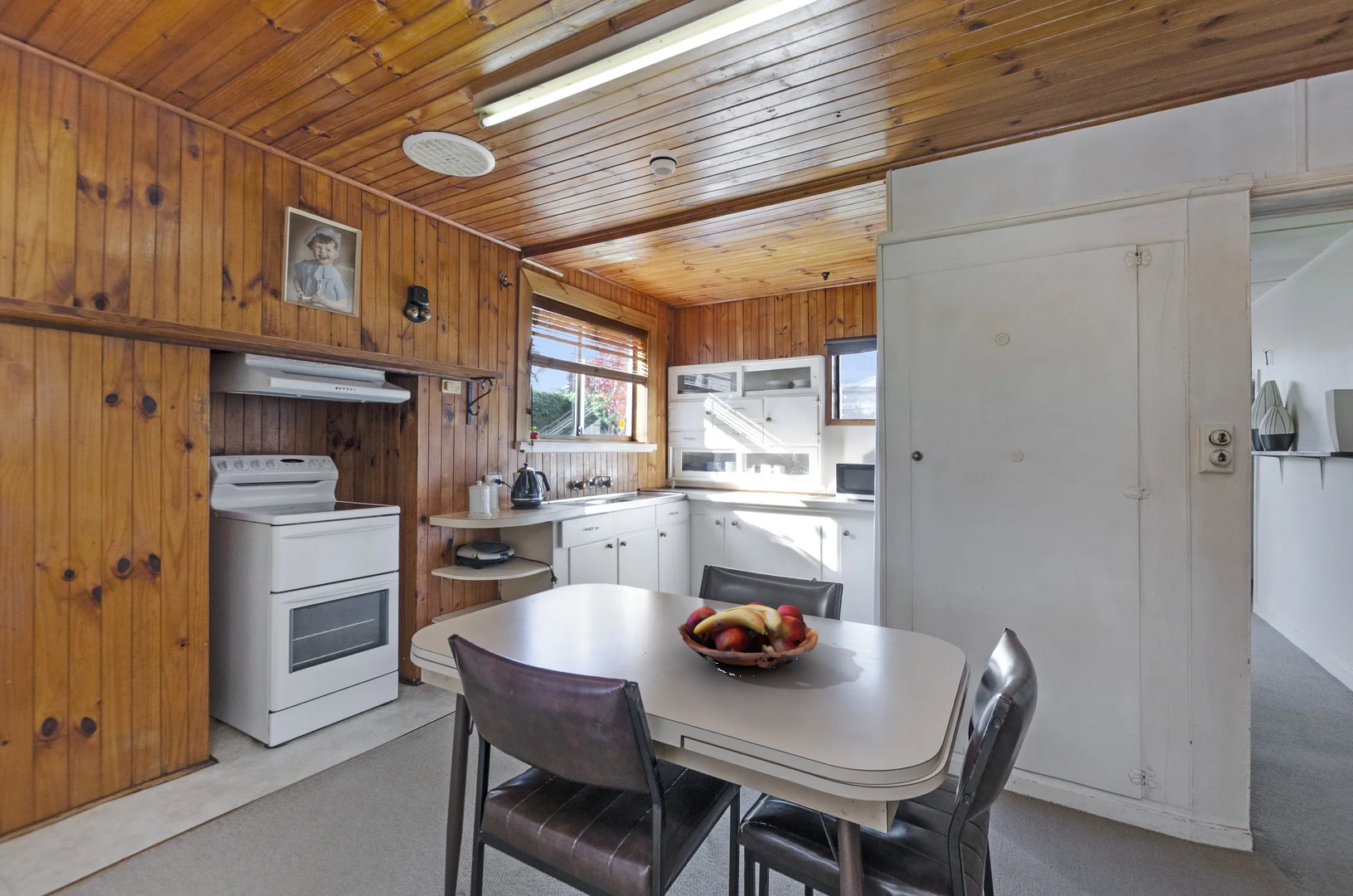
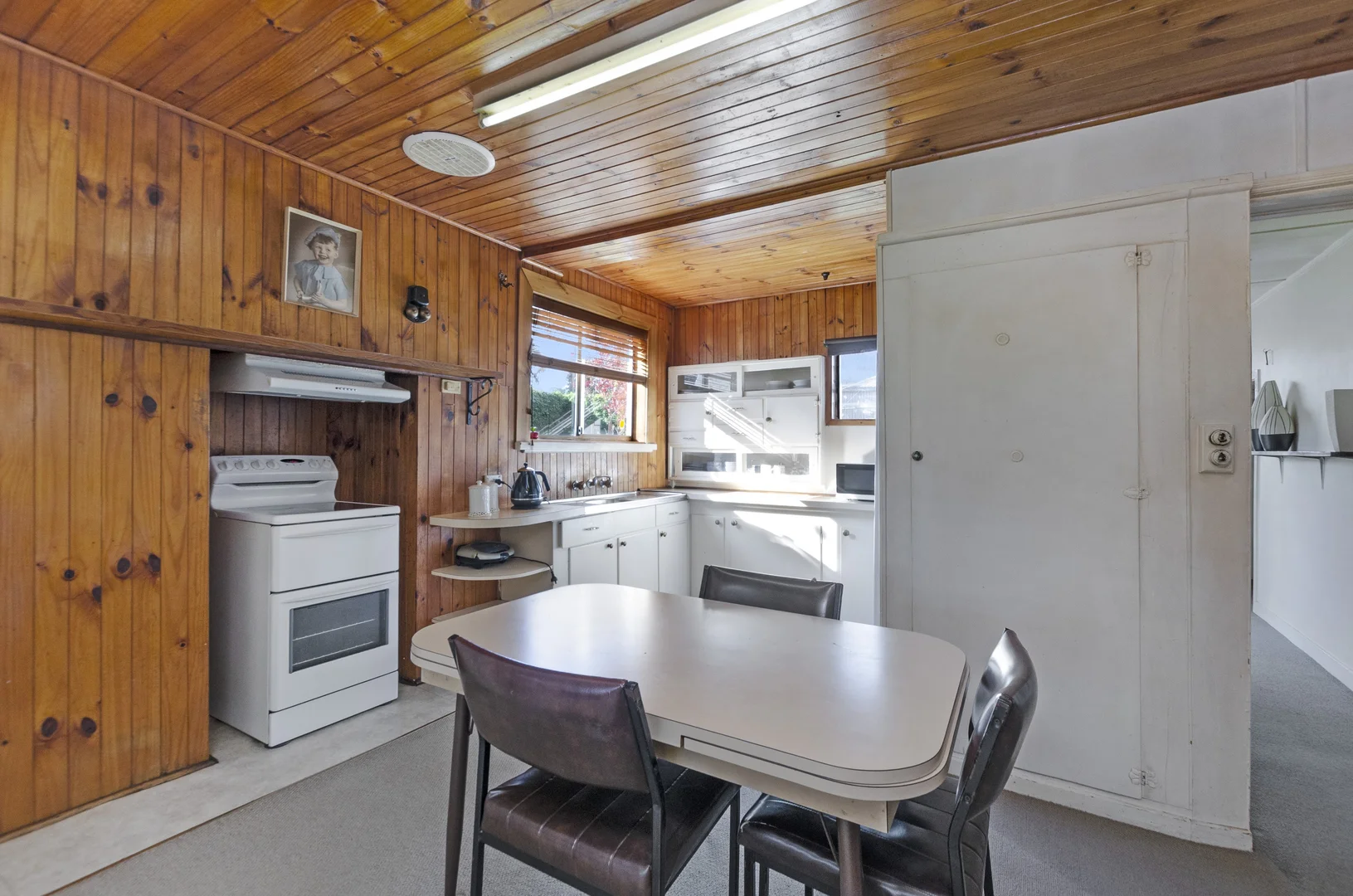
- fruit basket (750, 631)
- smoke detector (663, 163)
